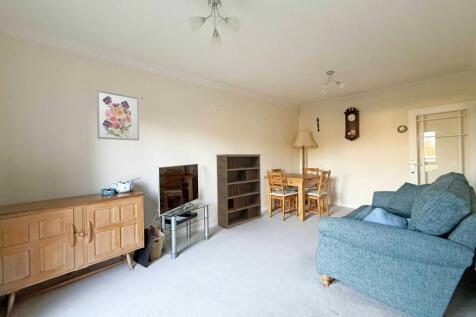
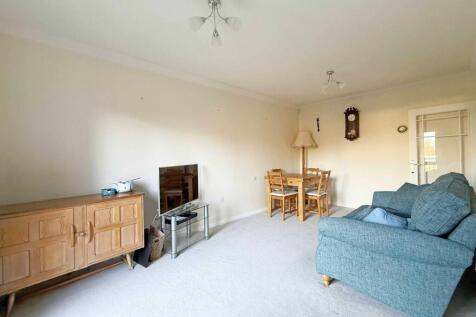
- wall art (119, 117)
- bookshelf (240, 187)
